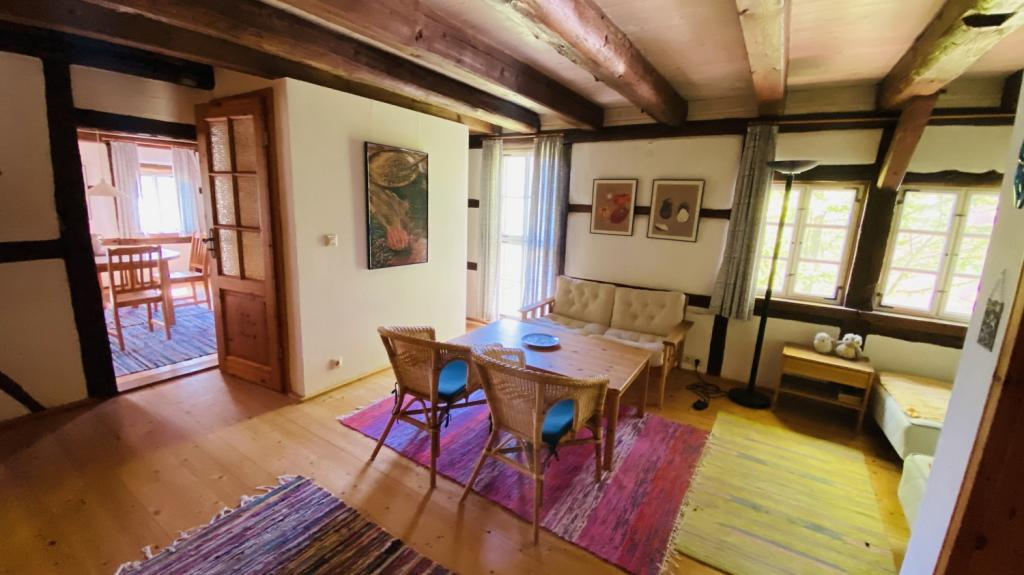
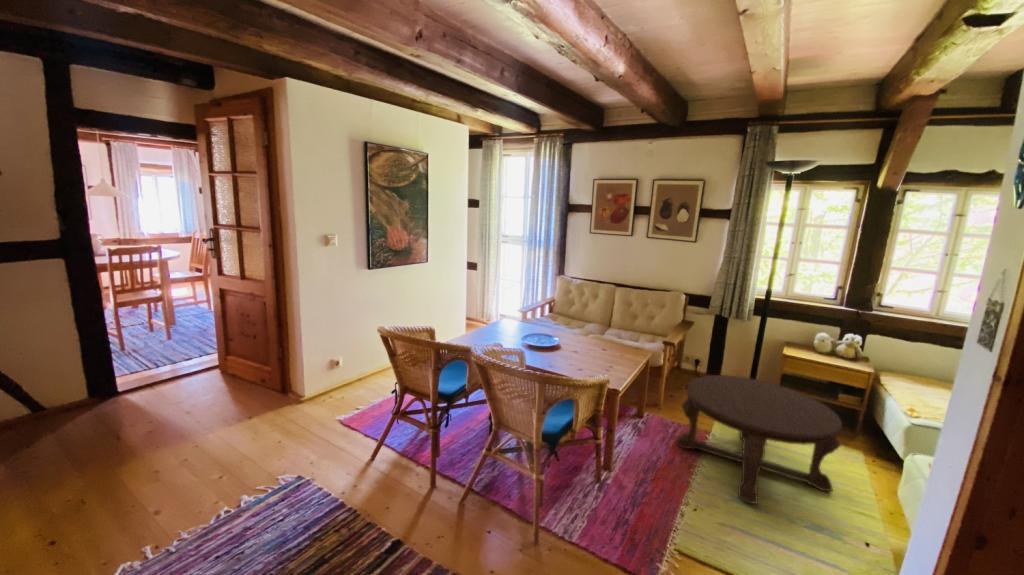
+ coffee table (752, 433)
